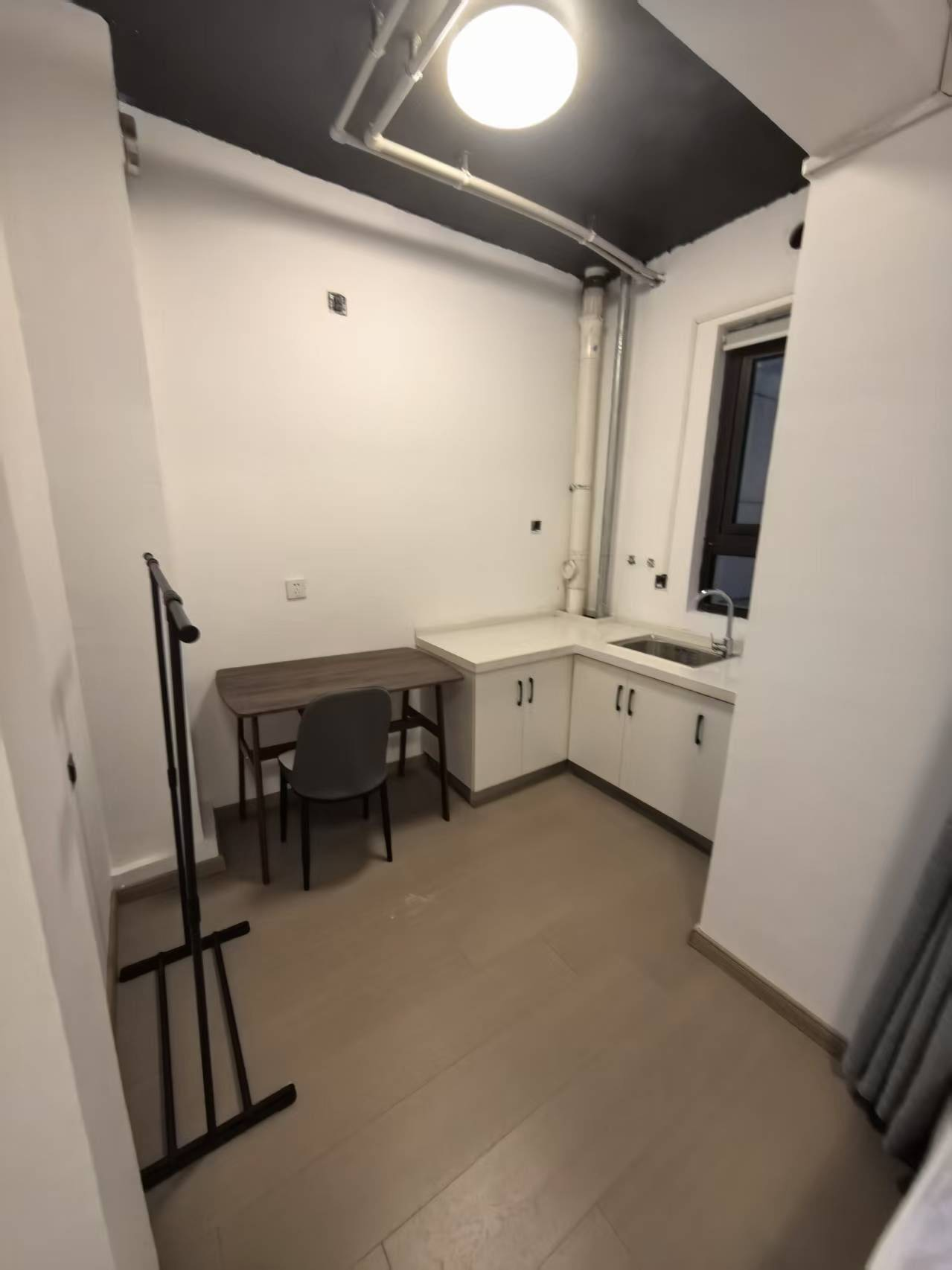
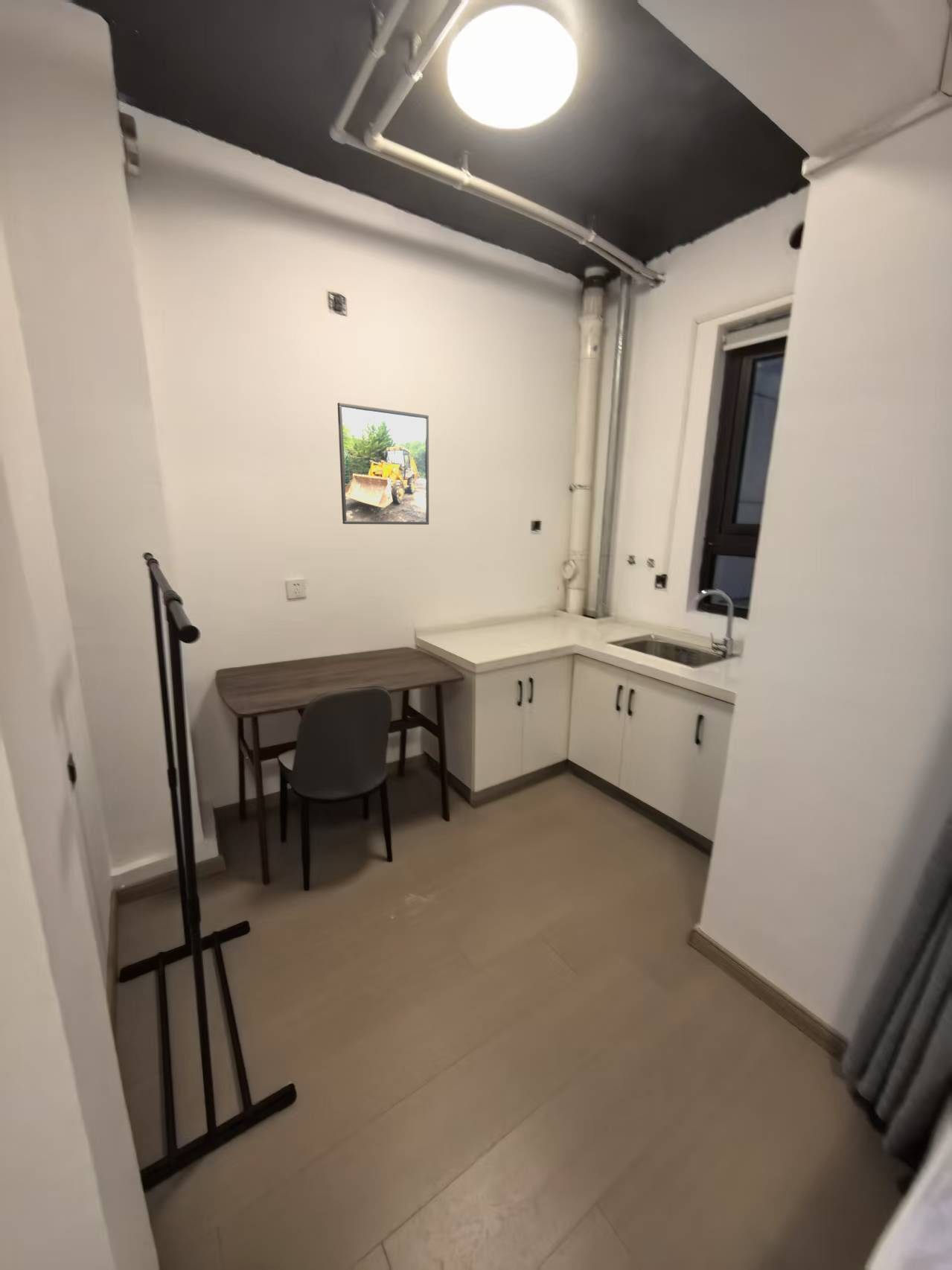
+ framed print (386, 468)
